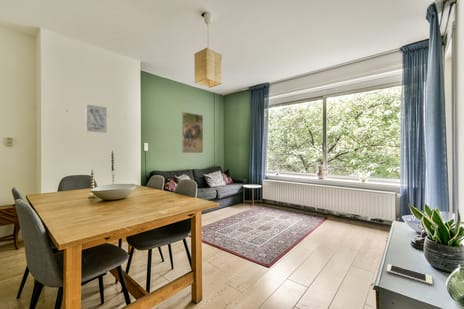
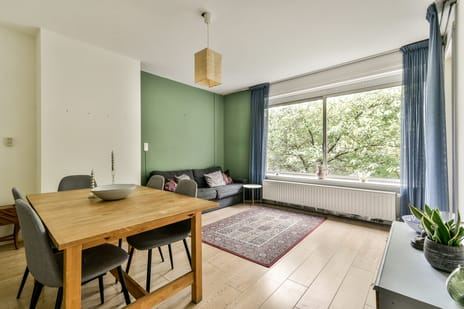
- wall art (96, 119)
- cell phone (408, 273)
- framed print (192, 133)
